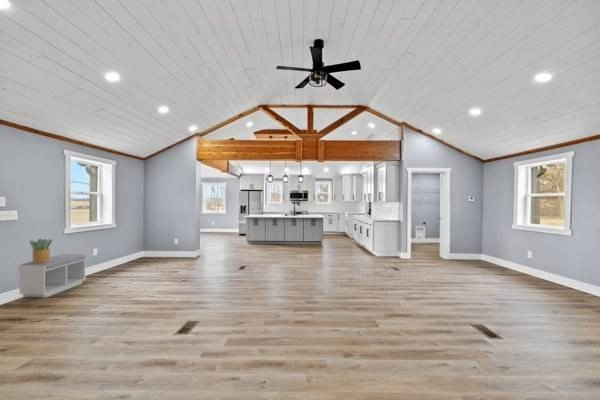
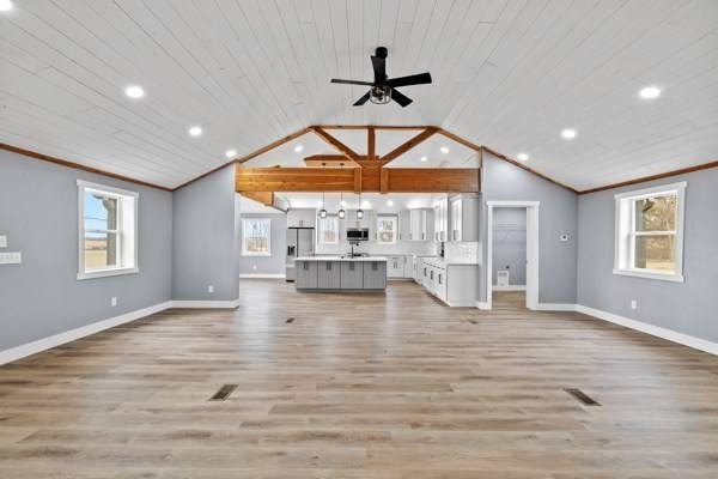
- bench (55, 273)
- potted plant (40, 250)
